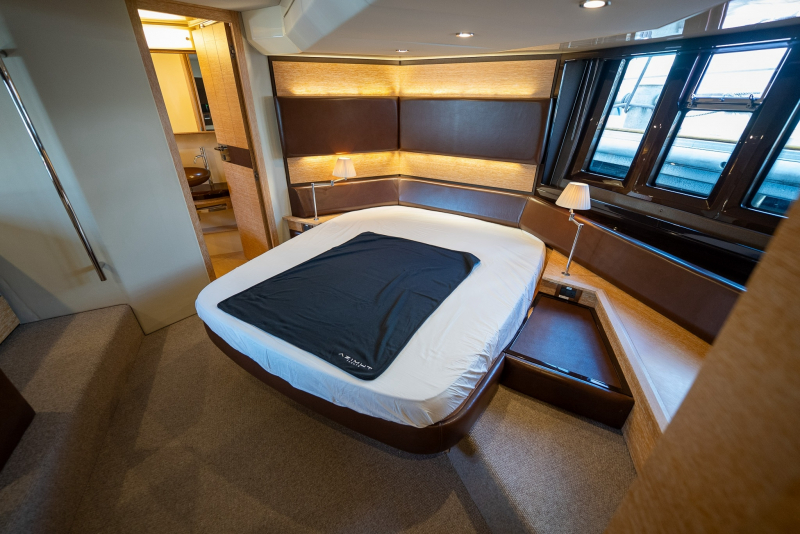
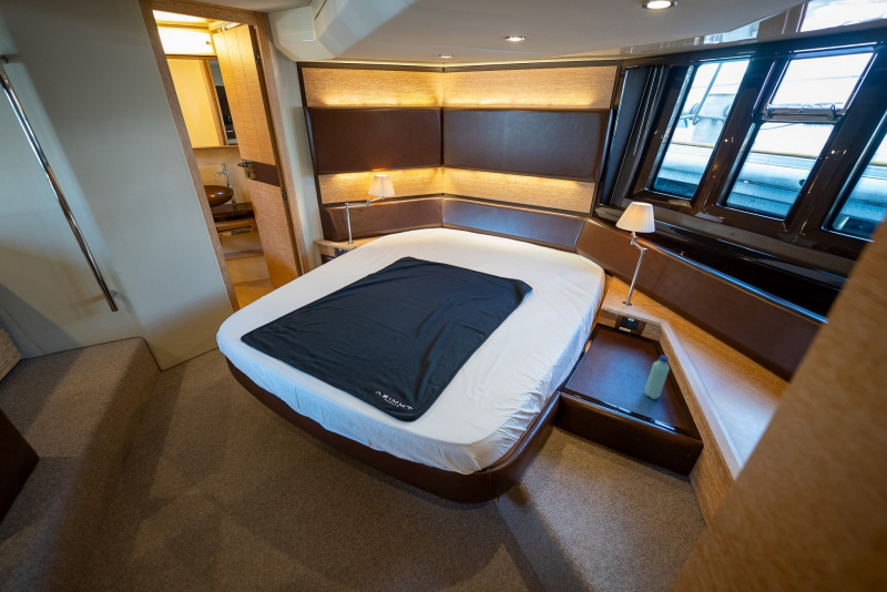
+ water bottle (657, 376)
